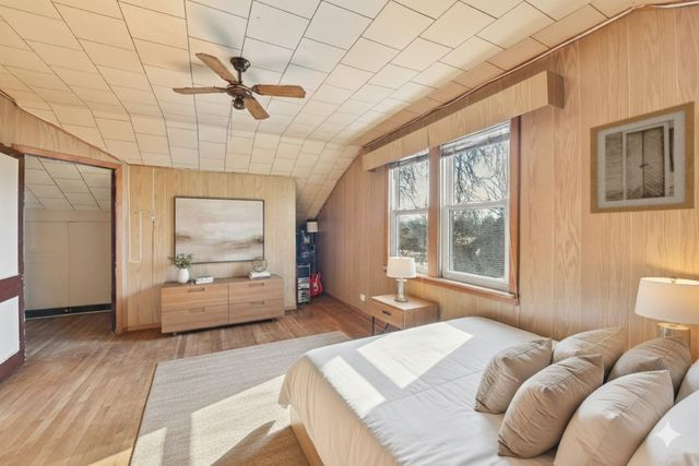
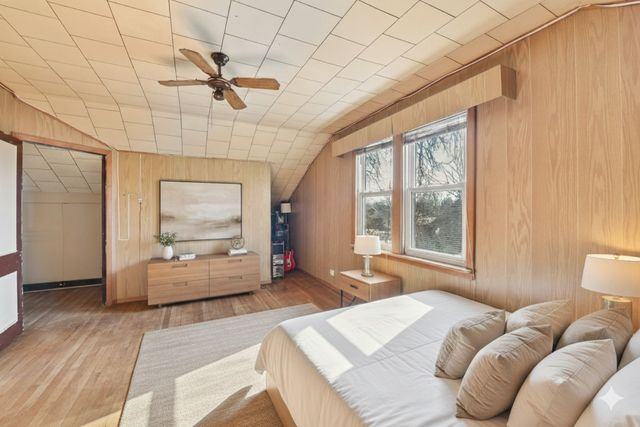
- wall art (637, 164)
